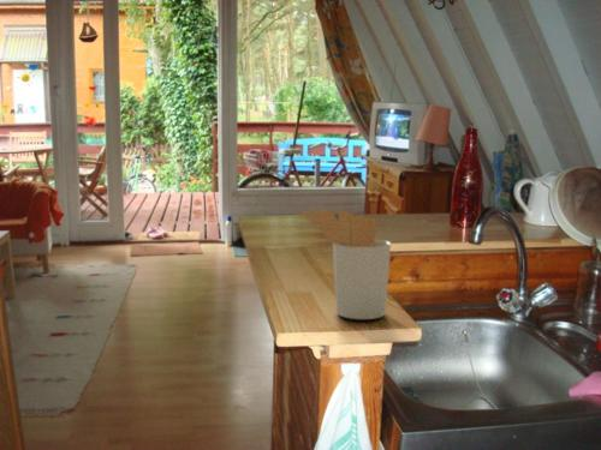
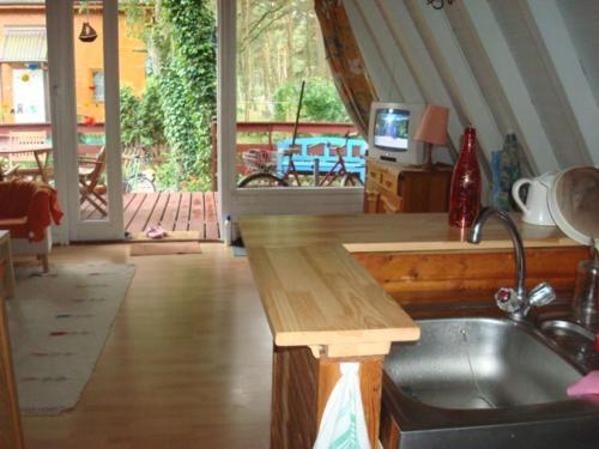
- utensil holder (346, 259)
